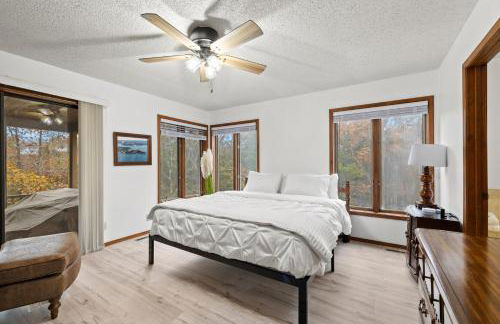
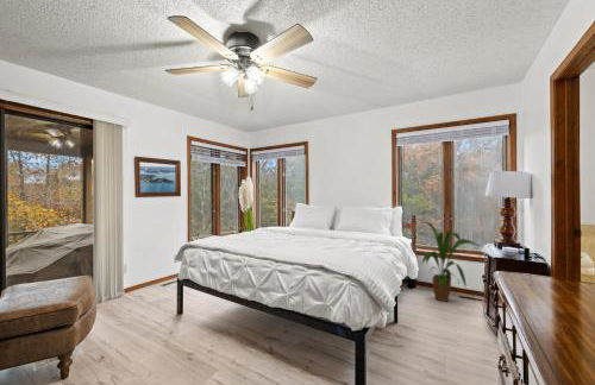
+ house plant (449, 261)
